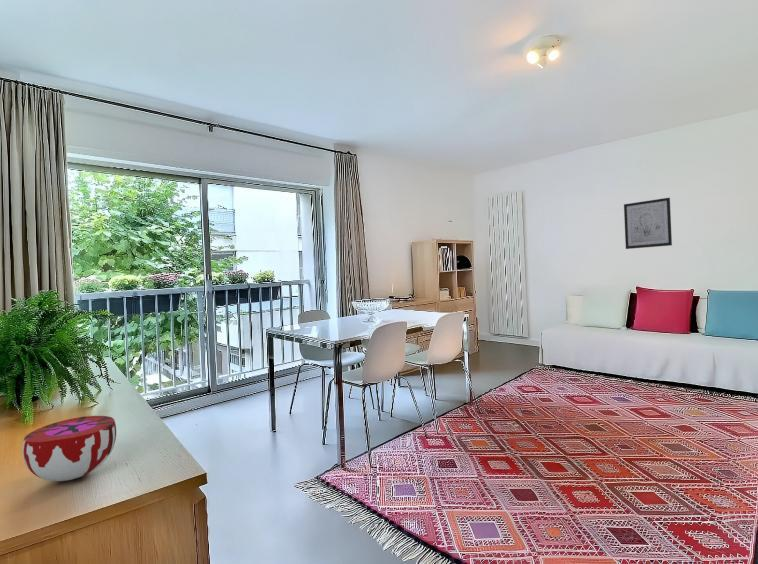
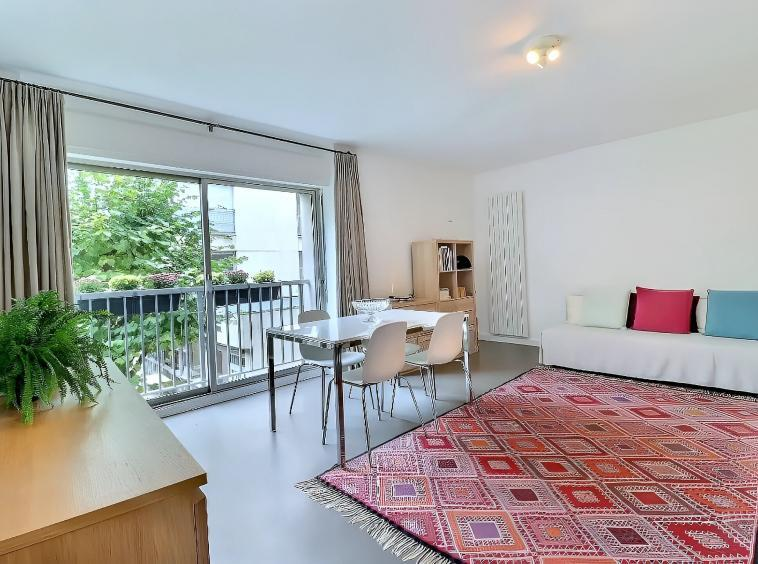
- decorative bowl (72, 451)
- wall art (647, 224)
